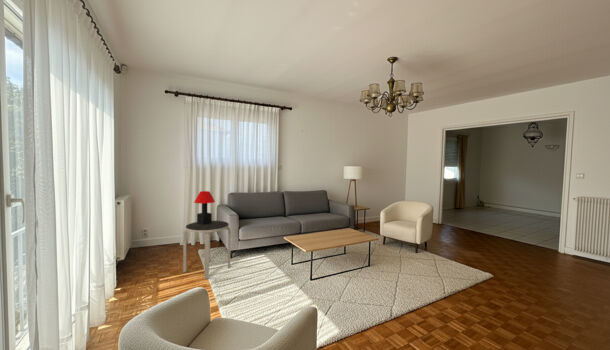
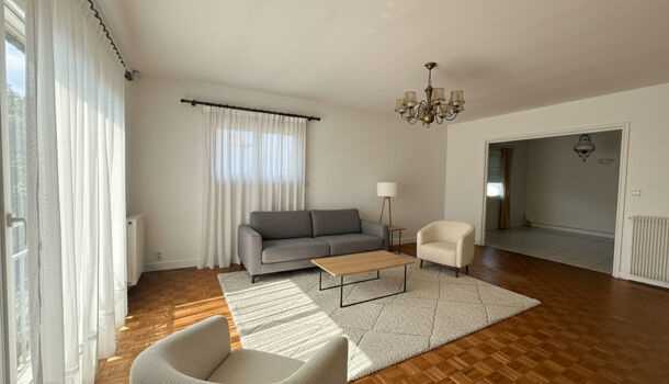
- table lamp (204, 207)
- side table (207, 247)
